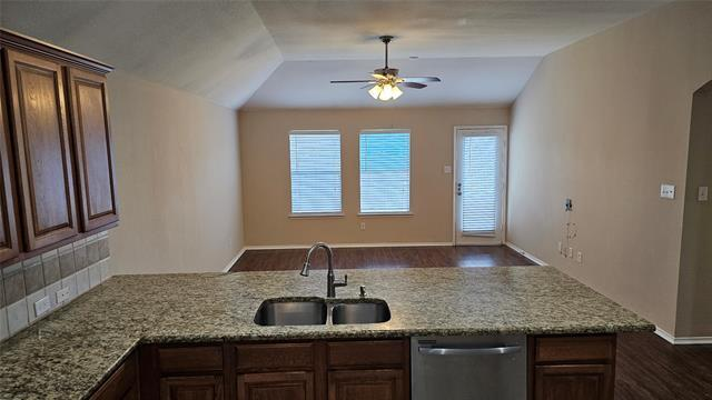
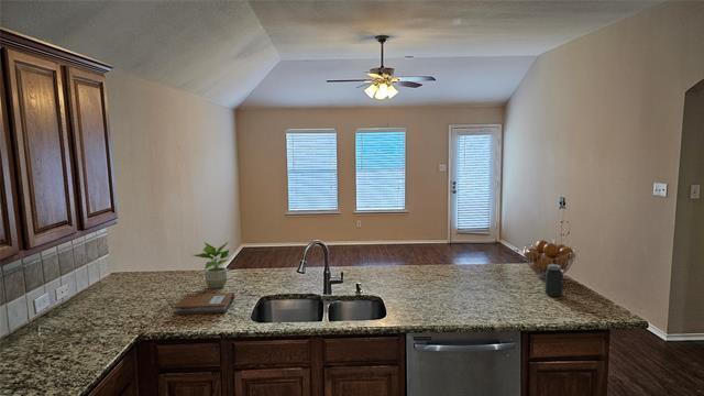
+ notebook (207, 301)
+ potted plant (211, 264)
+ fruit basket (548, 258)
+ jar (553, 279)
